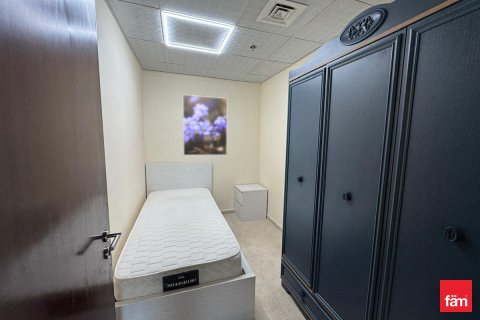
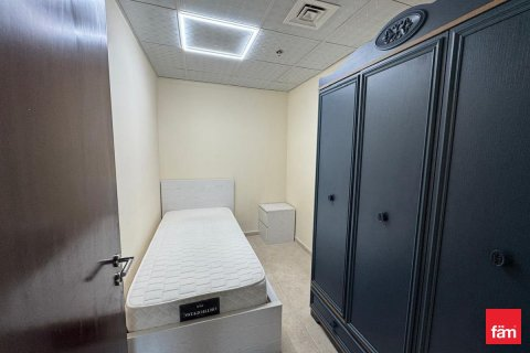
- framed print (205, 126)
